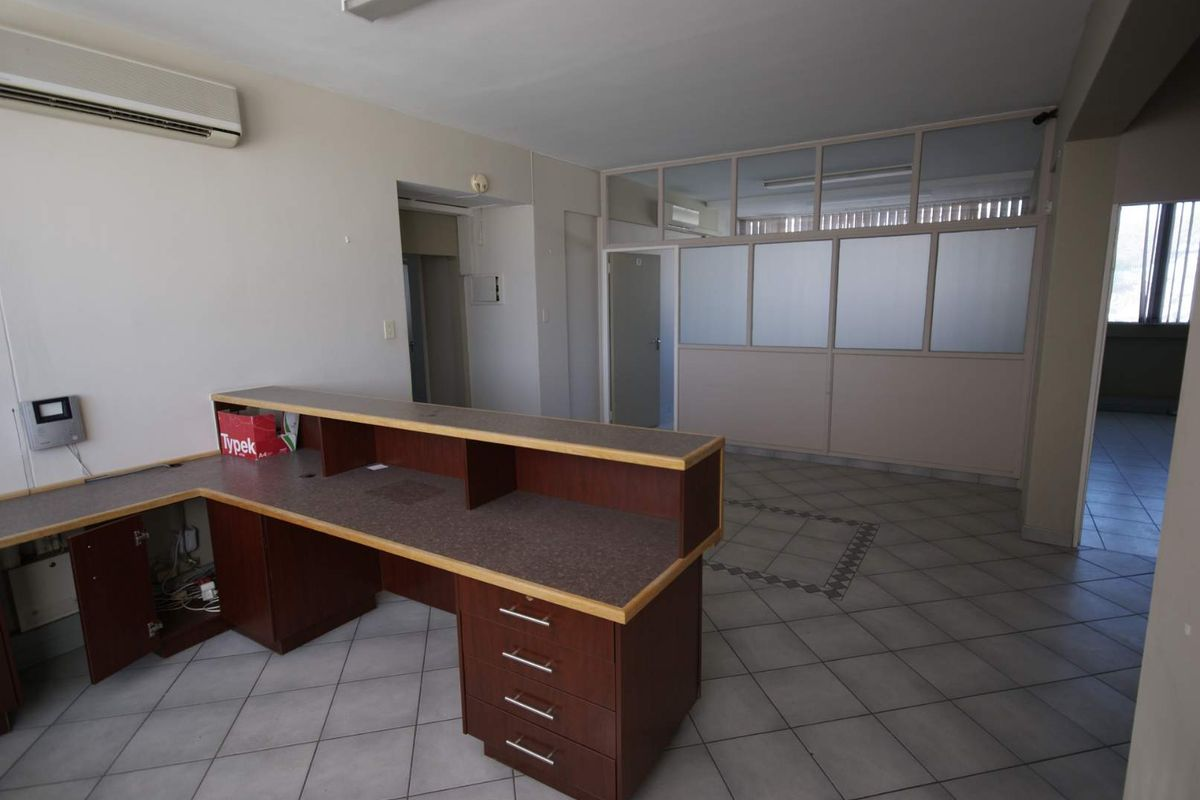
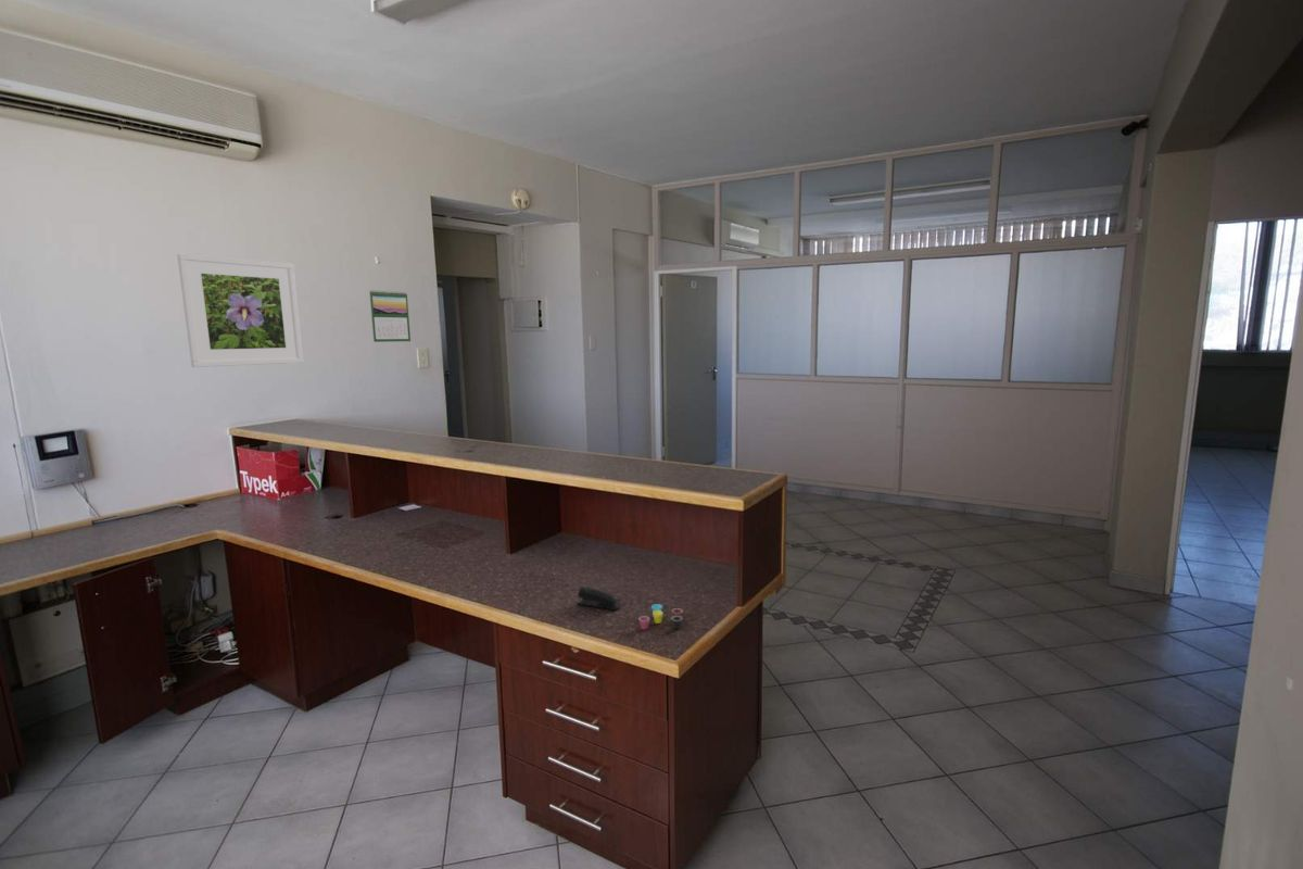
+ stapler (598, 597)
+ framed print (244, 312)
+ cup (661, 617)
+ calendar (390, 315)
